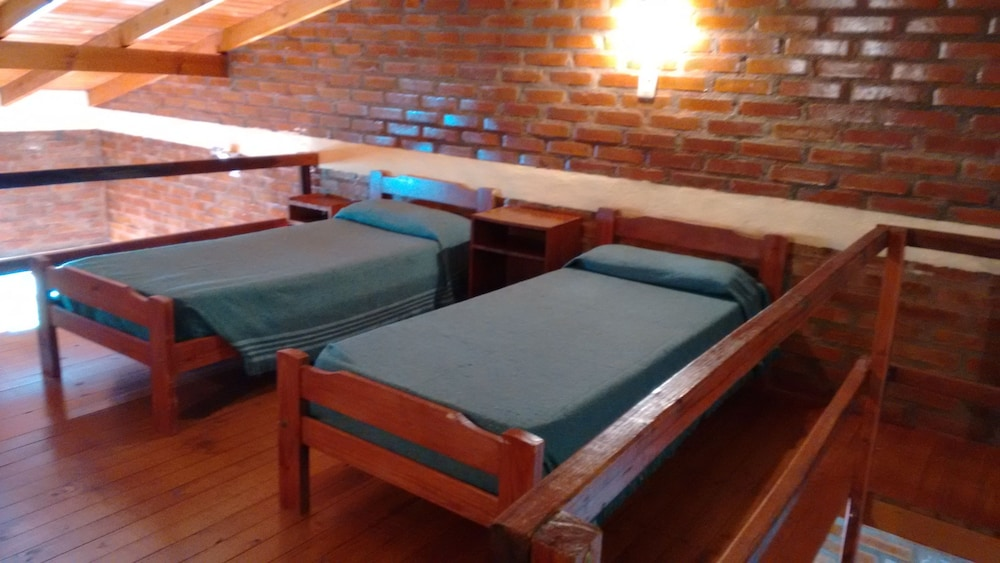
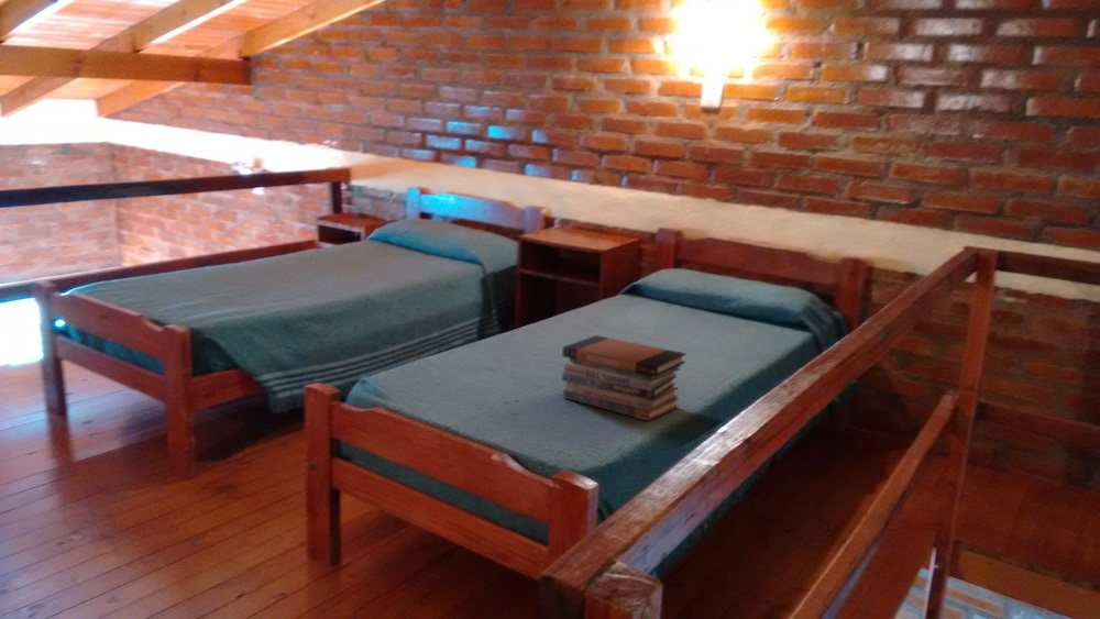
+ book stack (620, 376)
